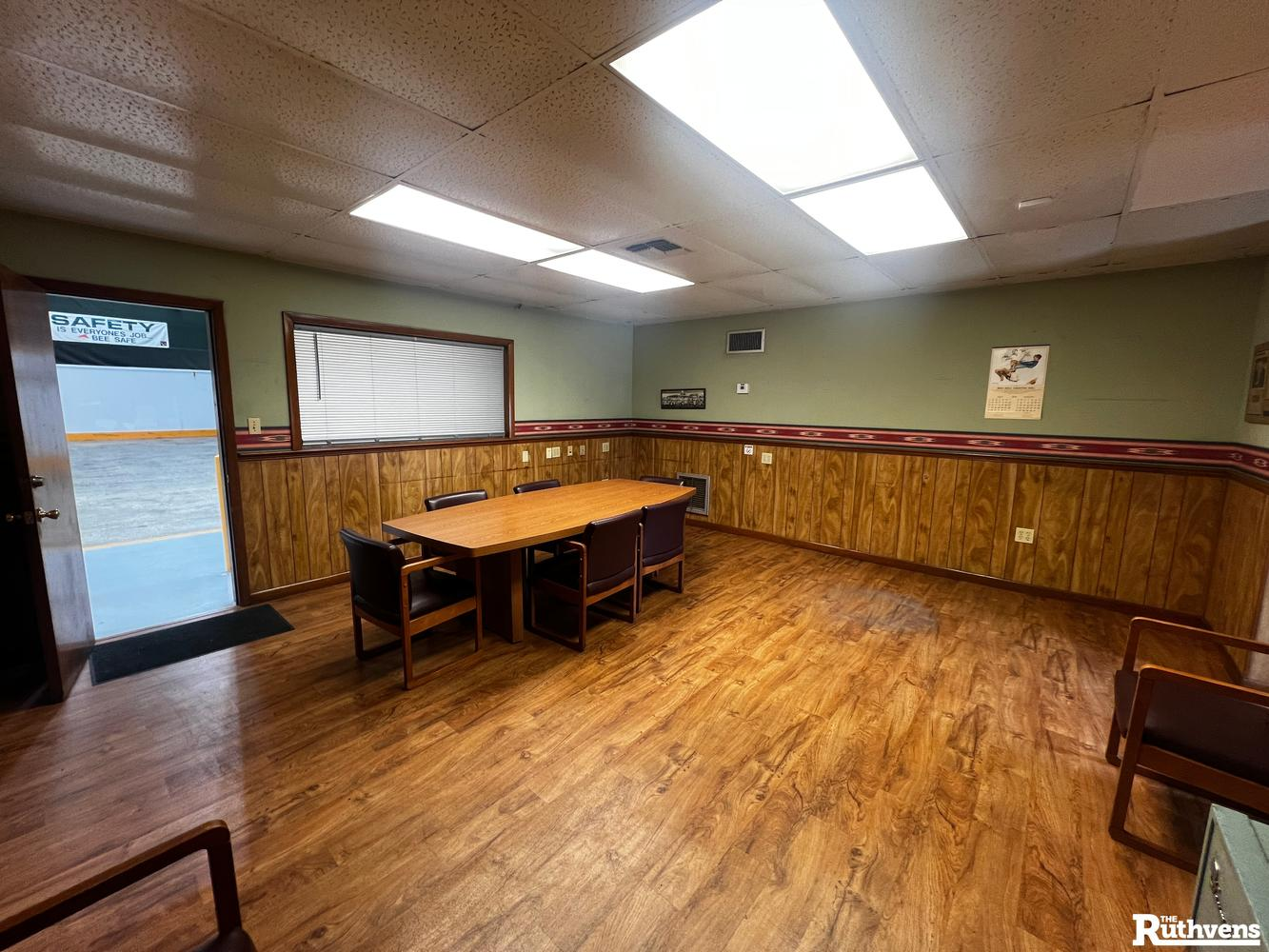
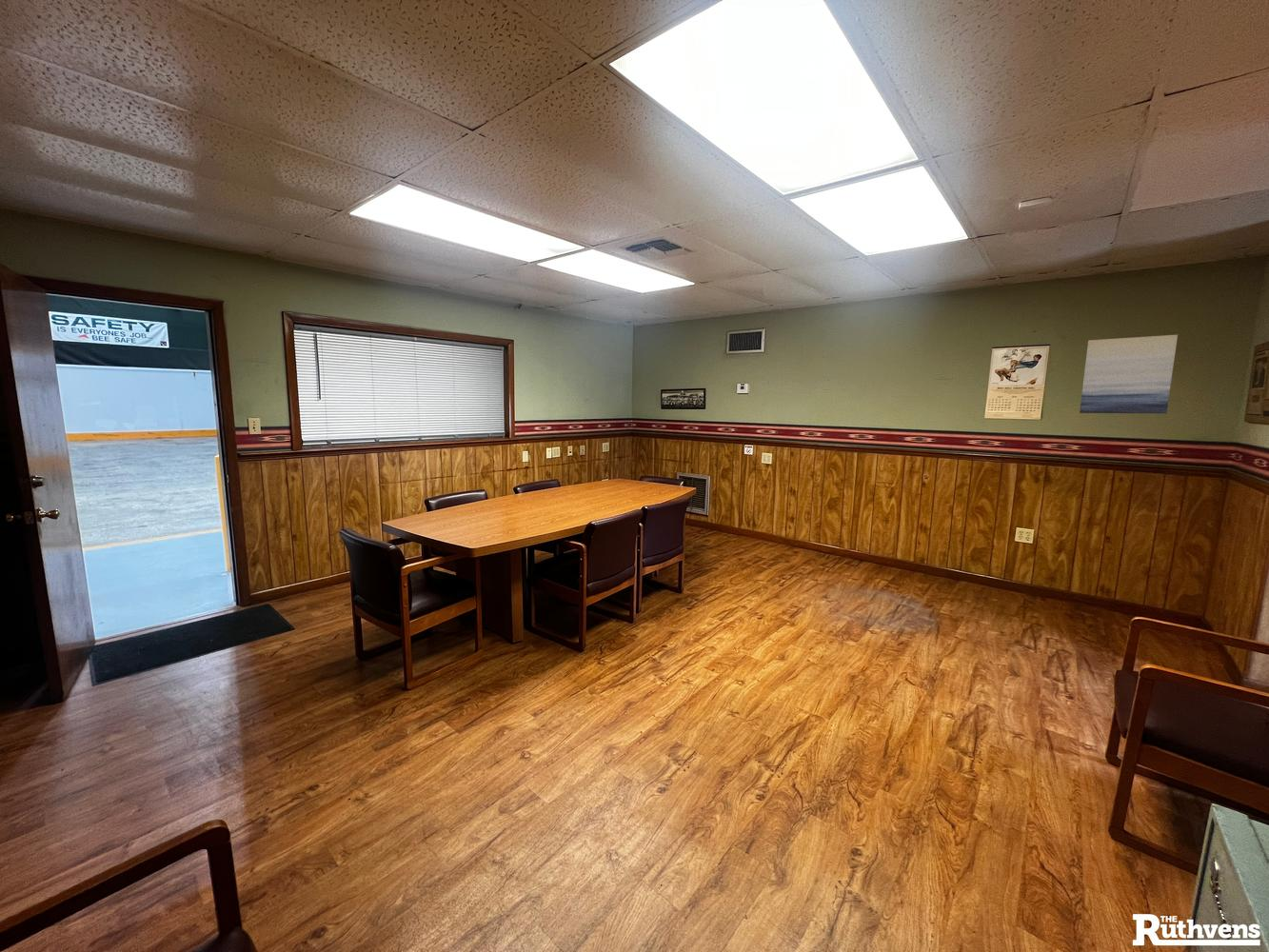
+ wall art (1125, 375)
